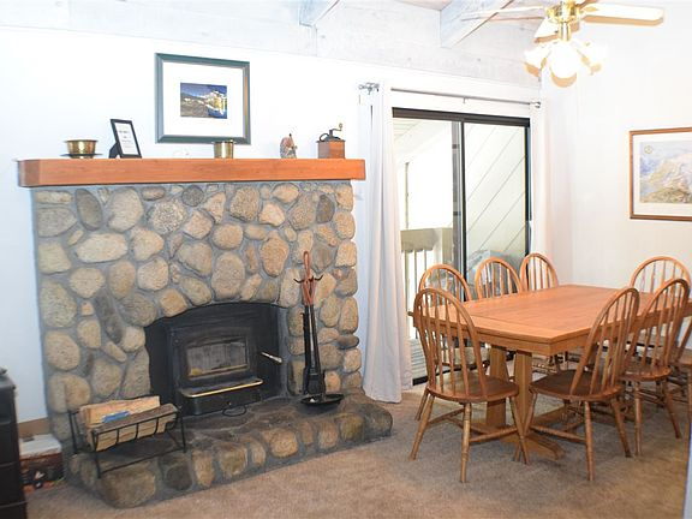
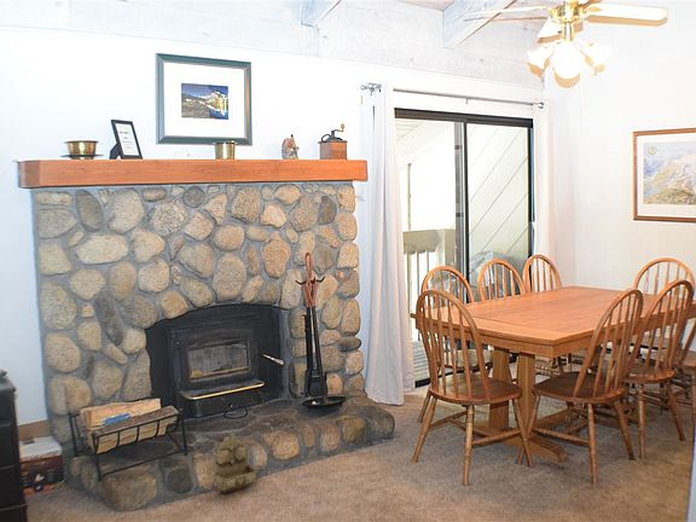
+ wall caddy (236, 464)
